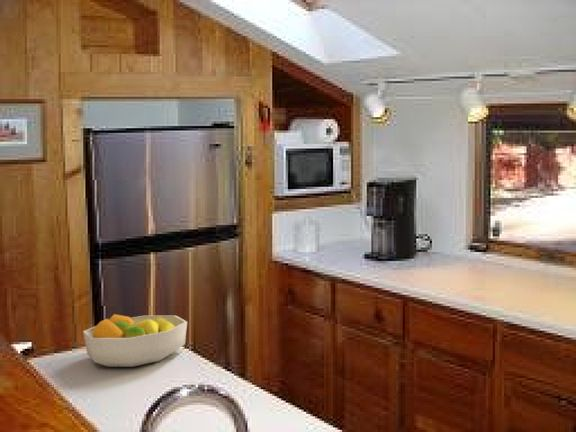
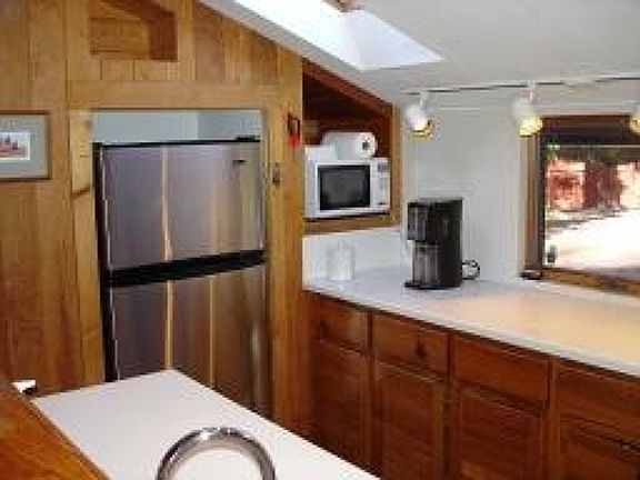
- fruit bowl (136, 334)
